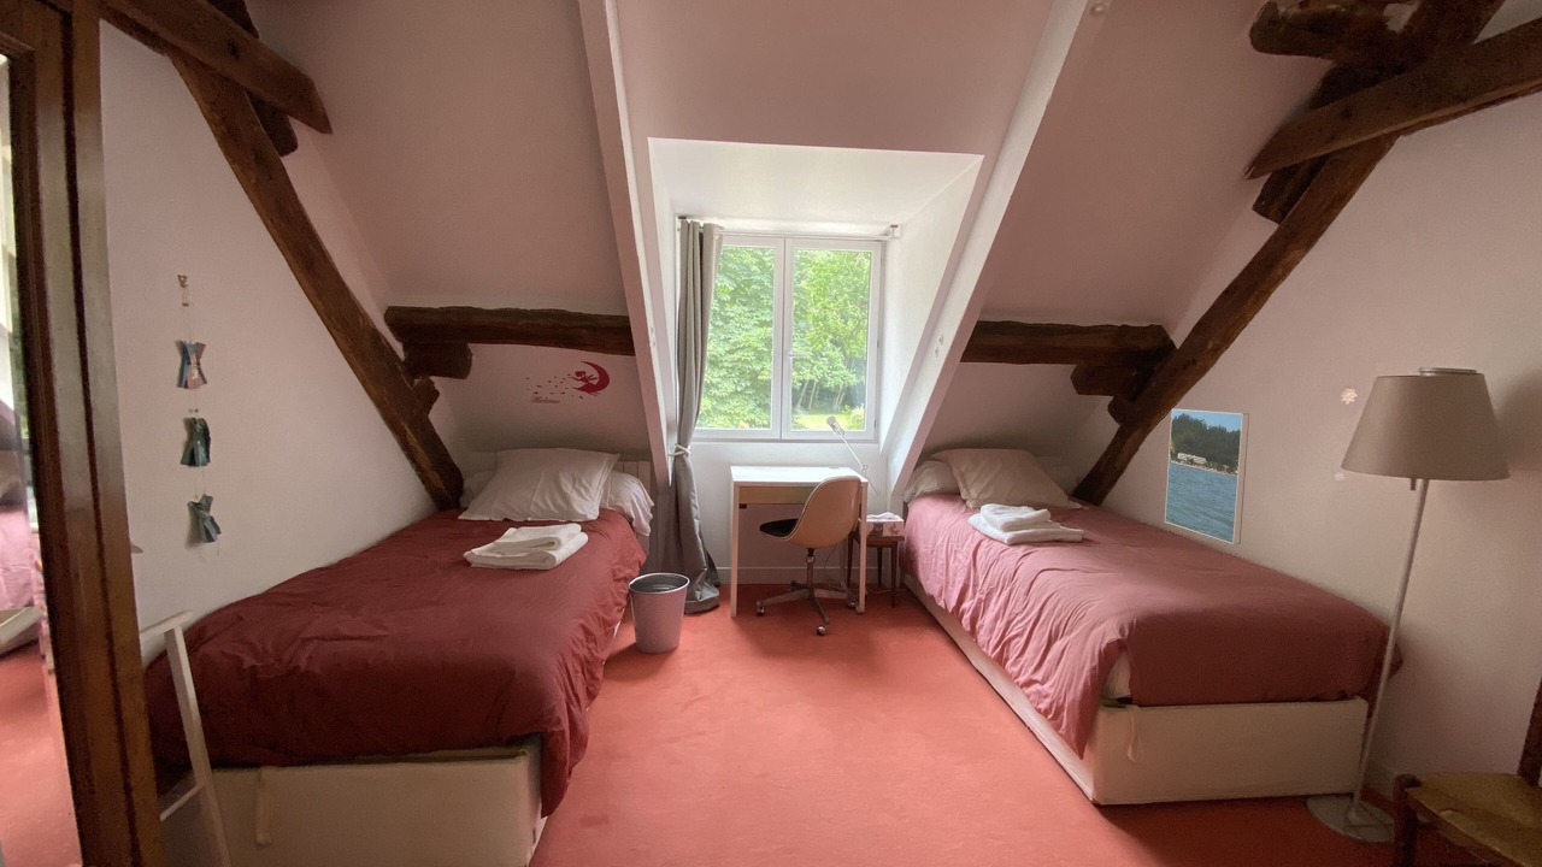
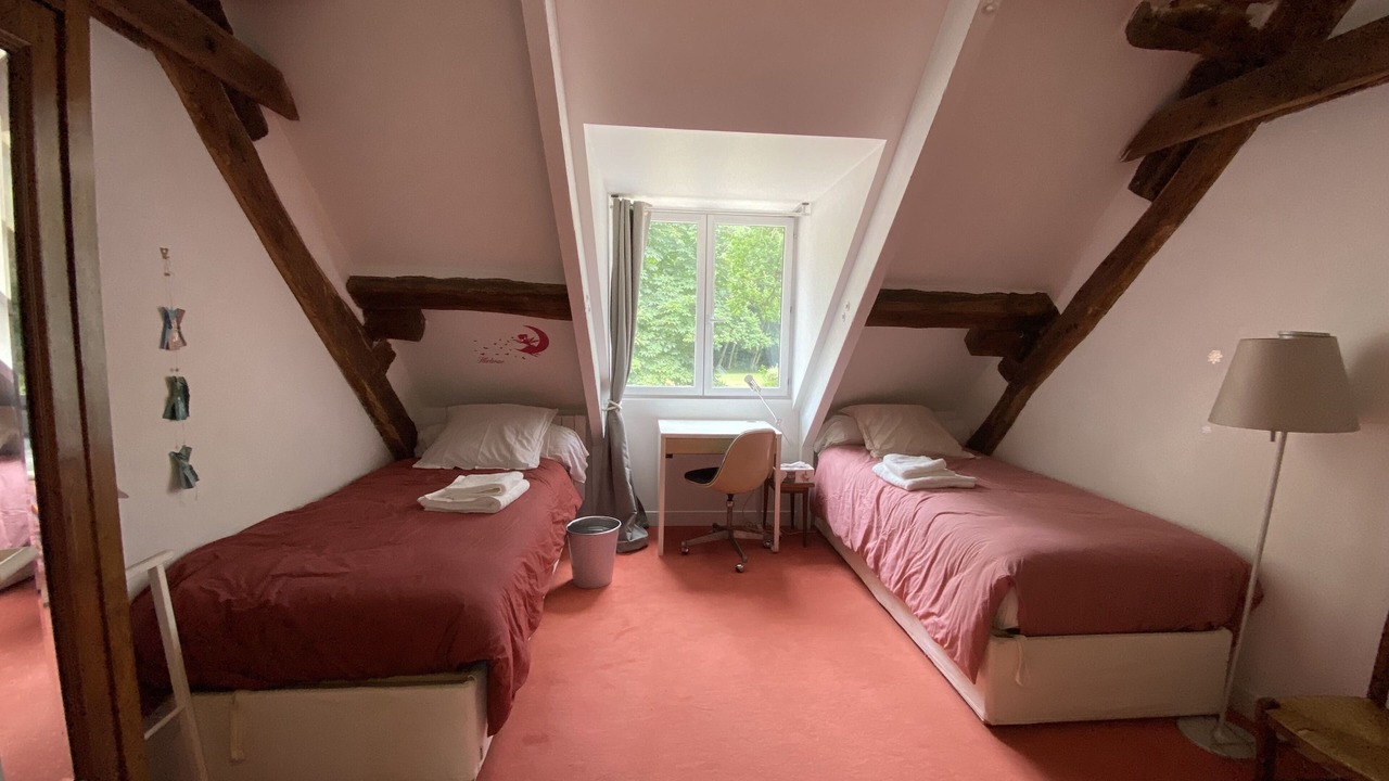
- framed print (1203, 472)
